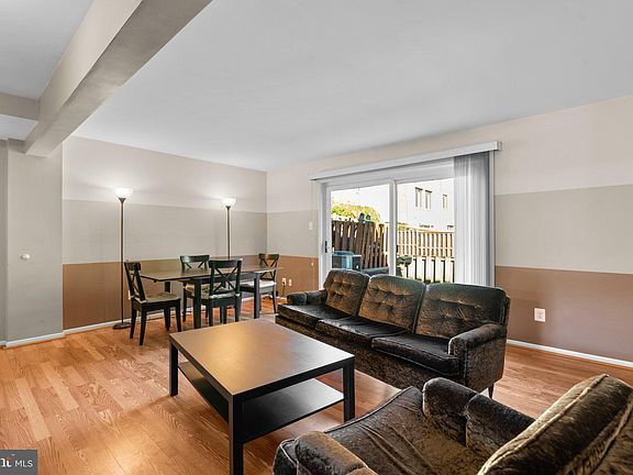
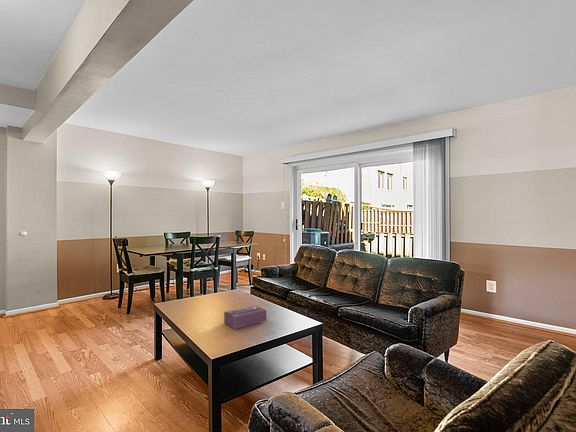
+ tissue box (245, 316)
